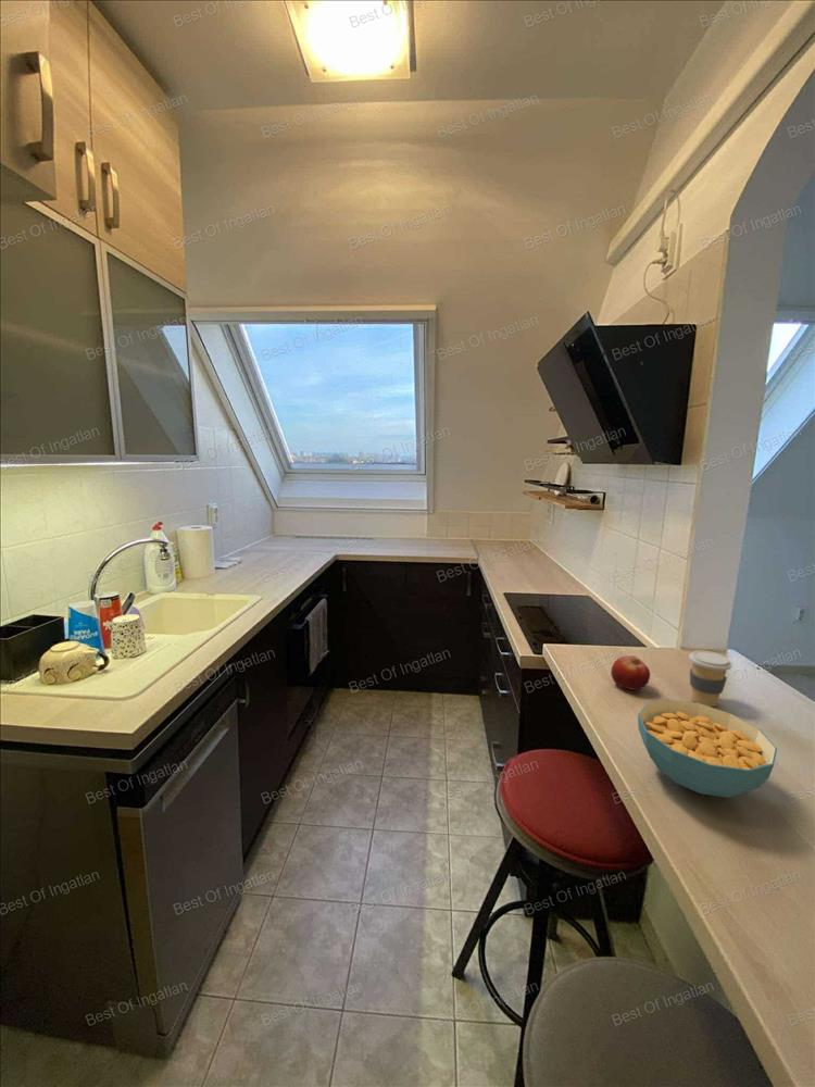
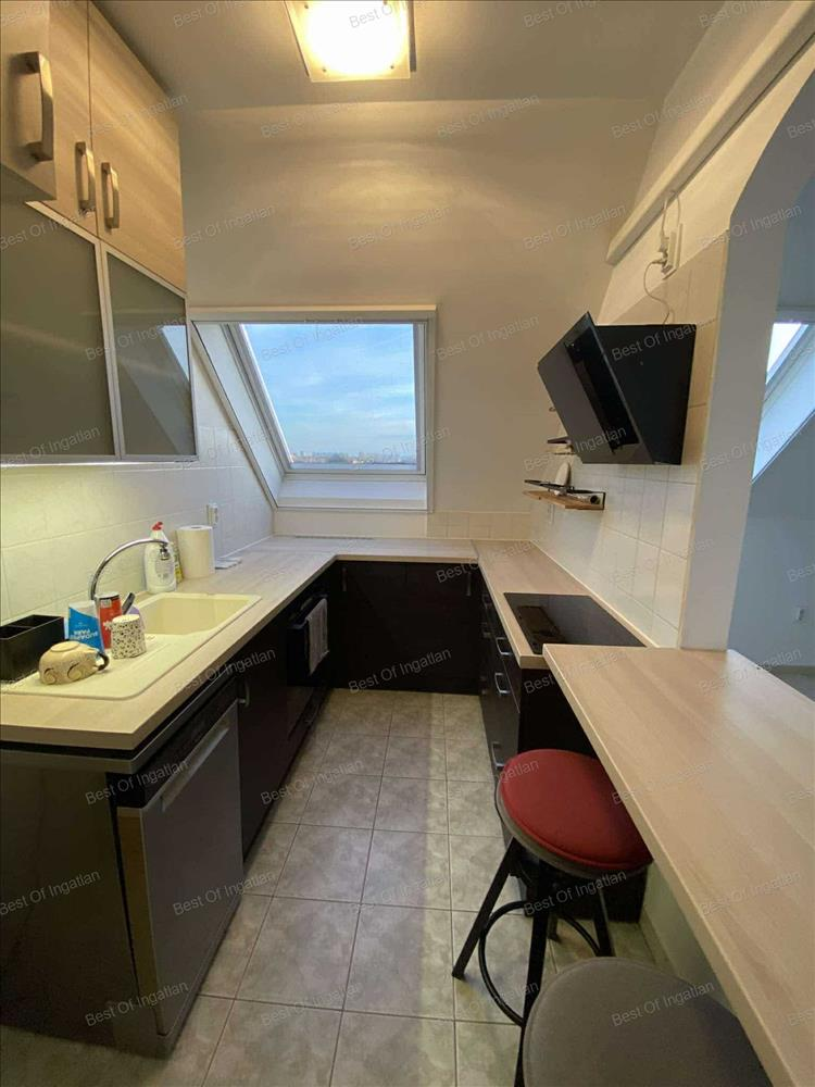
- coffee cup (706, 678)
- cereal bowl (699, 755)
- fruit (630, 672)
